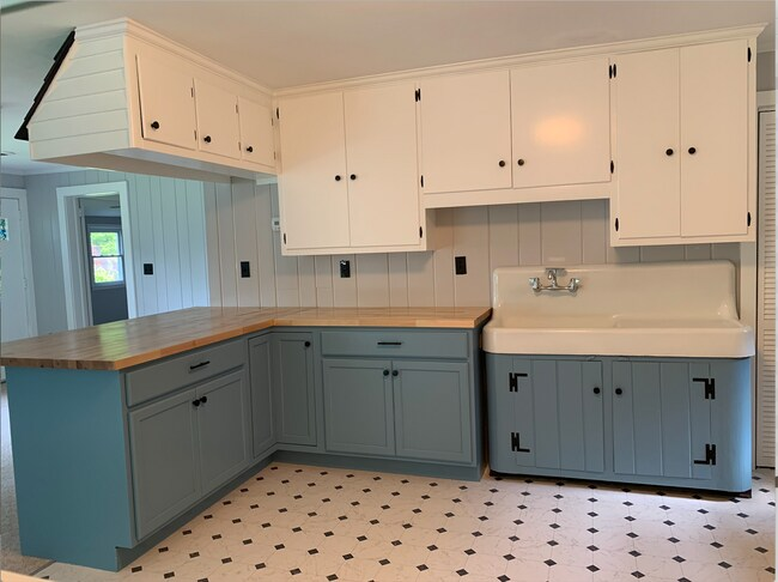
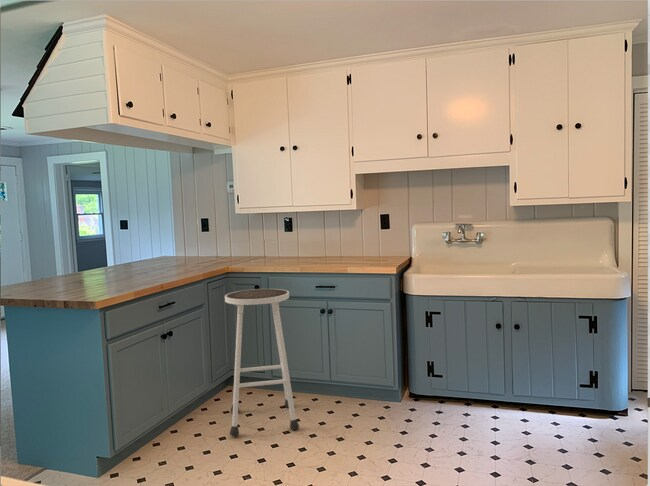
+ stool (262, 366)
